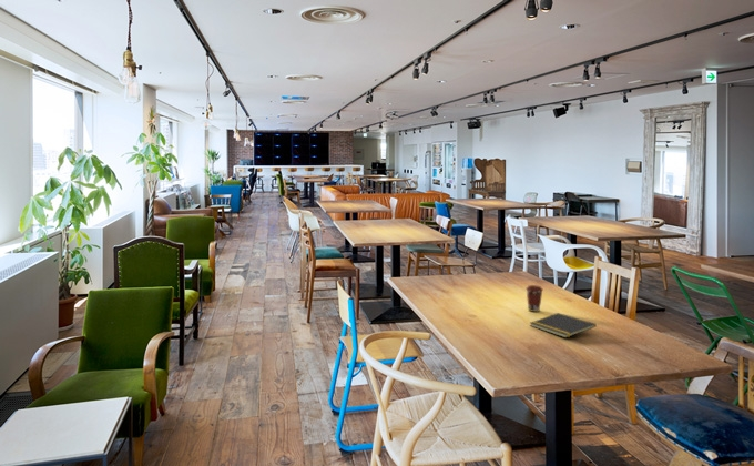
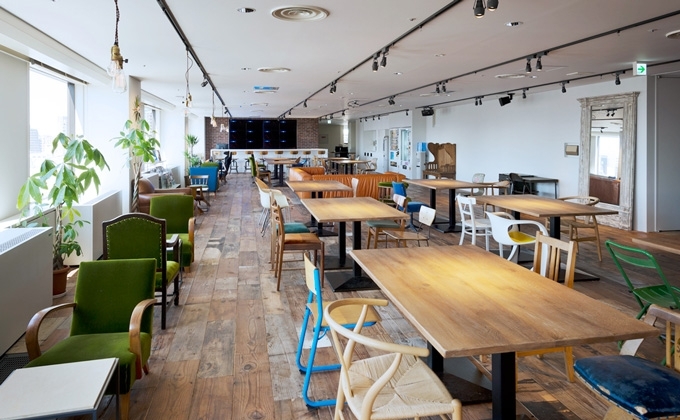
- notepad (561, 324)
- coffee cup (533, 297)
